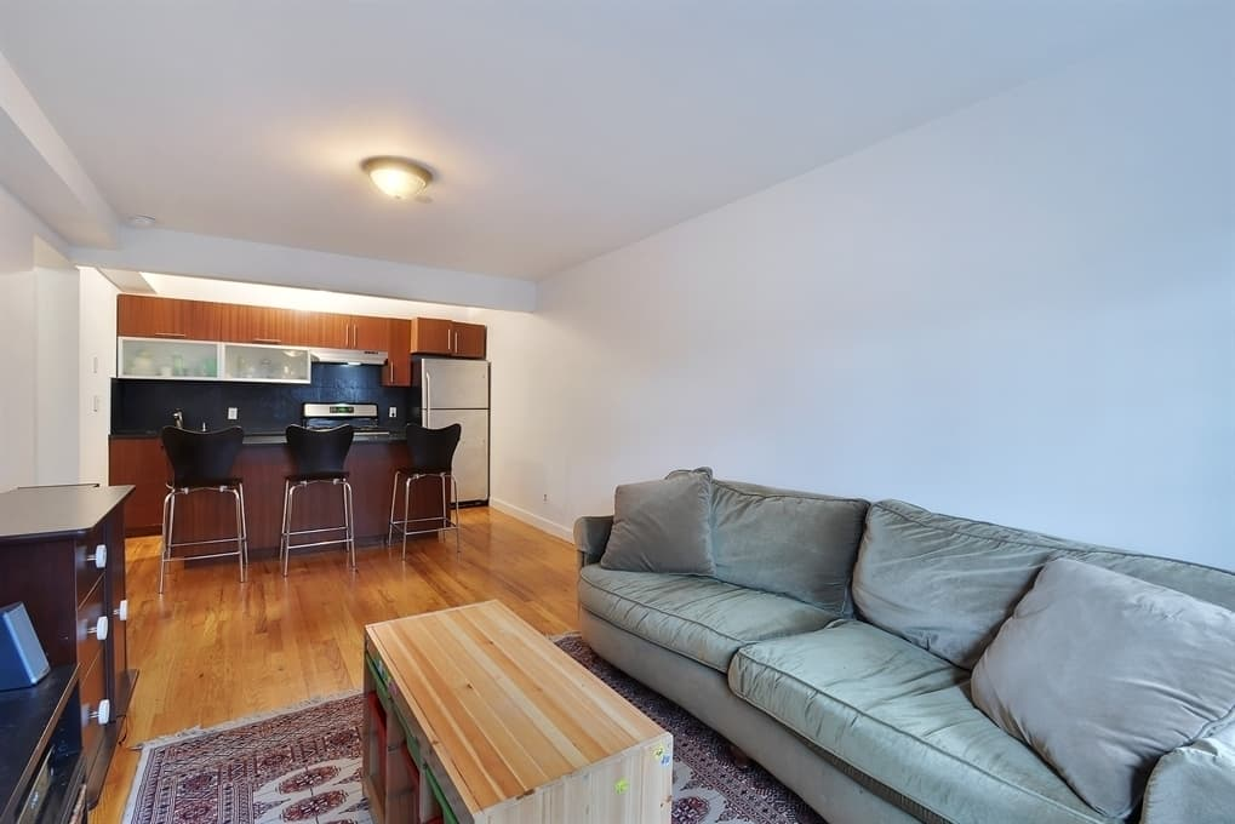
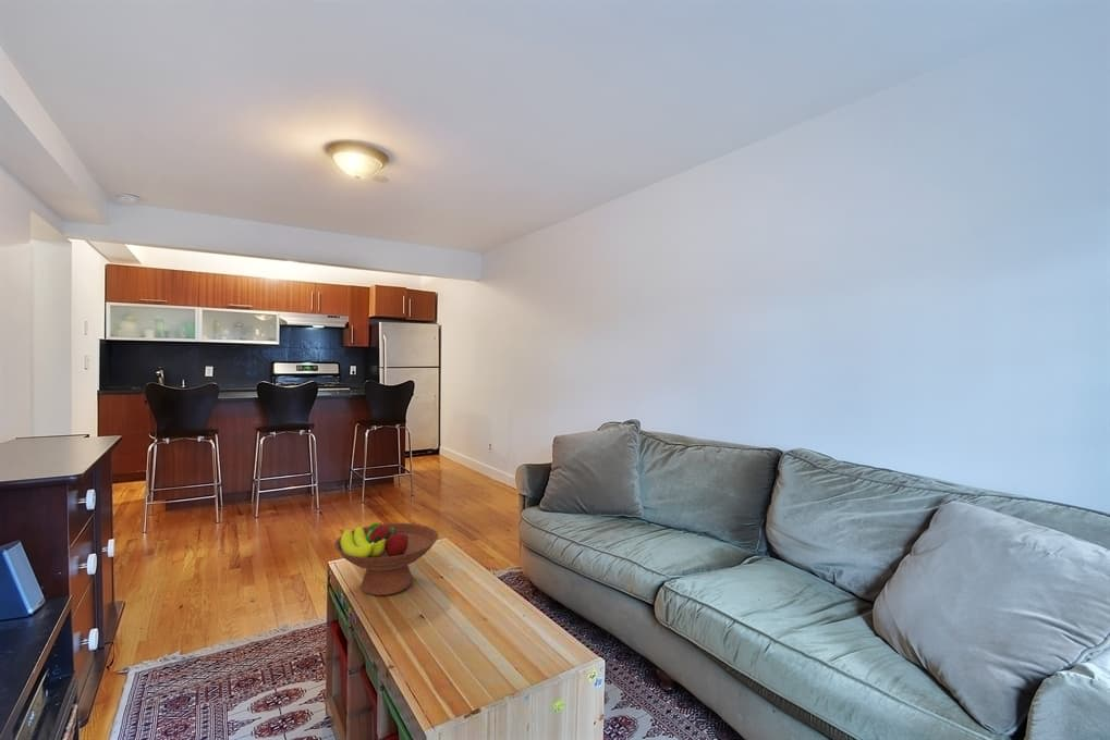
+ fruit bowl (388, 553)
